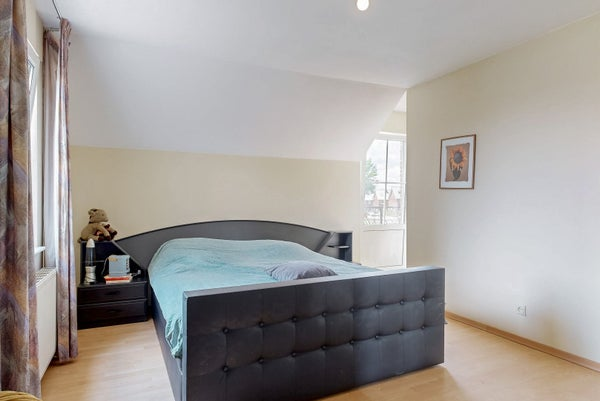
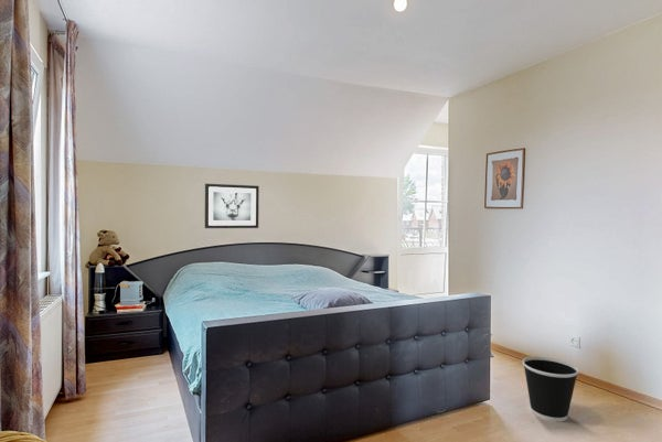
+ wall art (232, 206)
+ wastebasket (548, 389)
